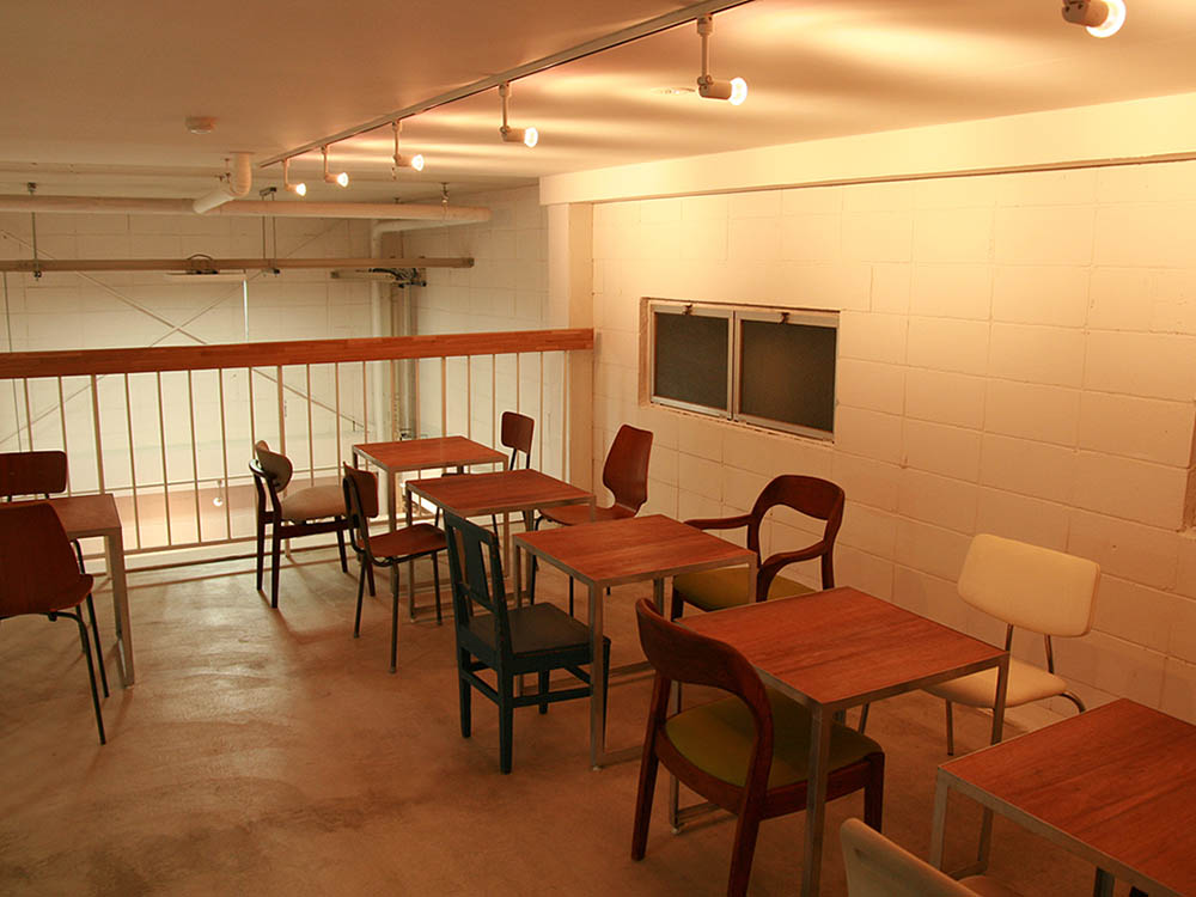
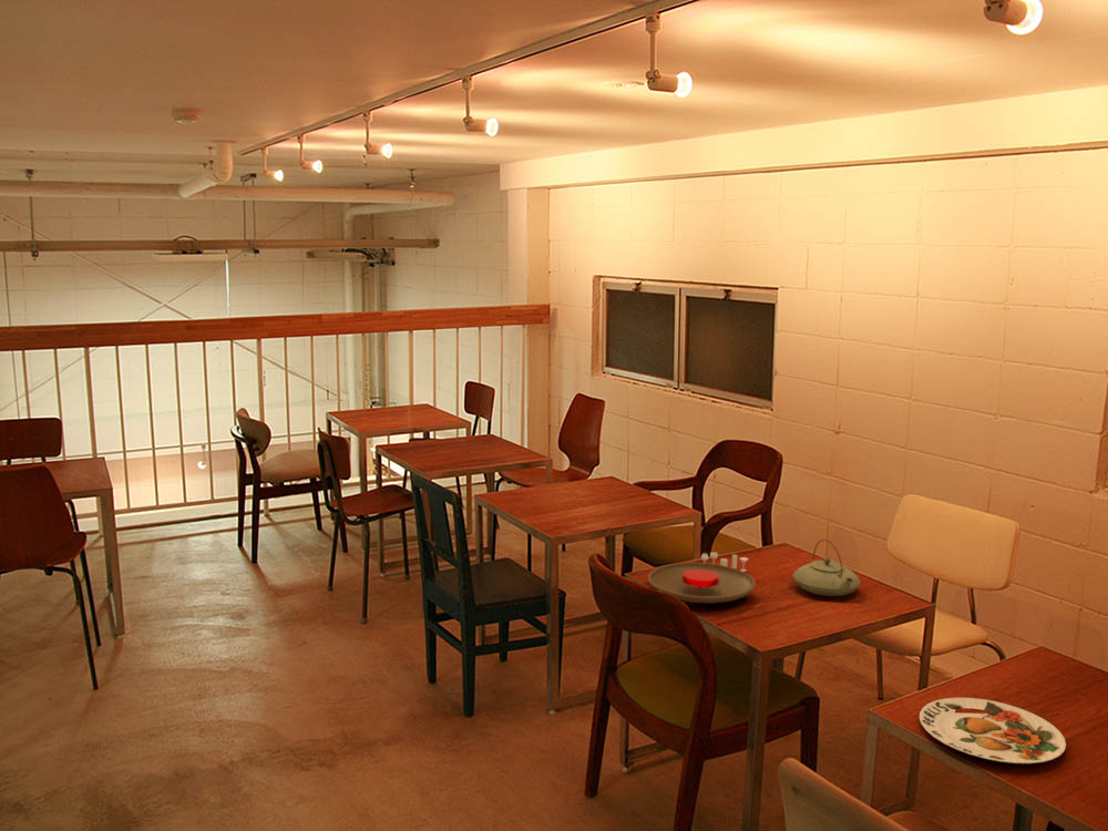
+ plate (989, 730)
+ drinking glass (724, 560)
+ plate (700, 585)
+ teapot (829, 566)
